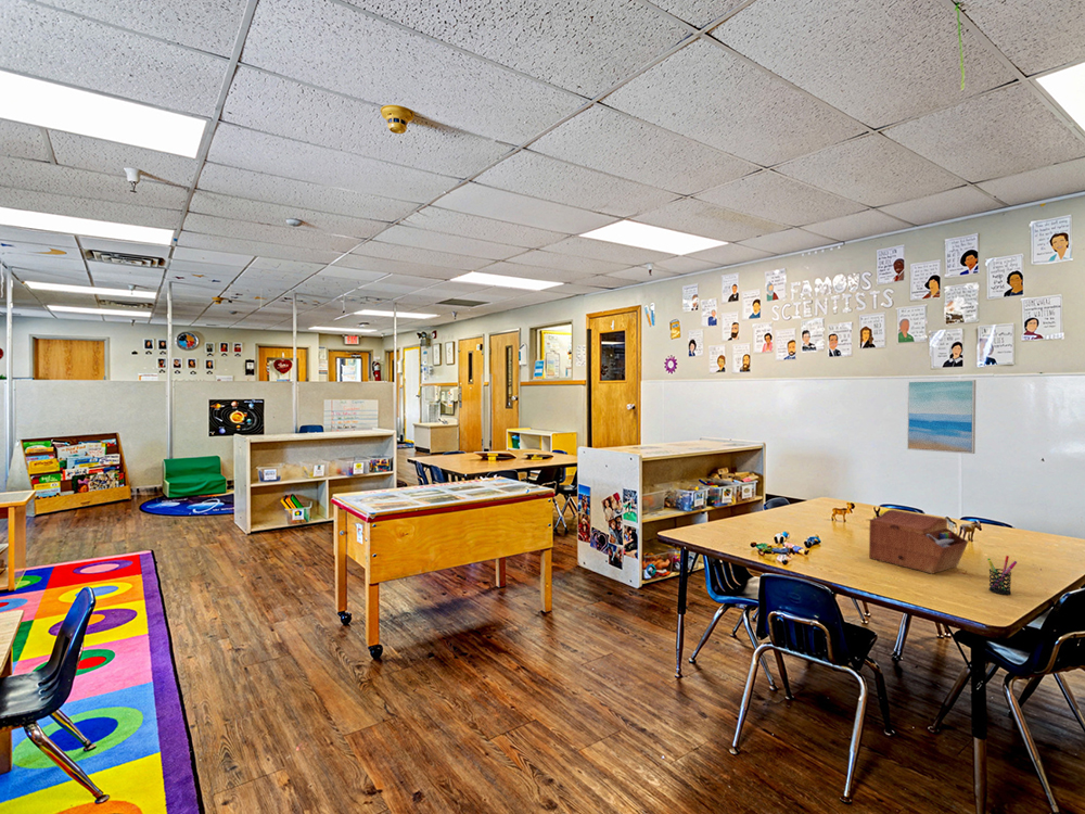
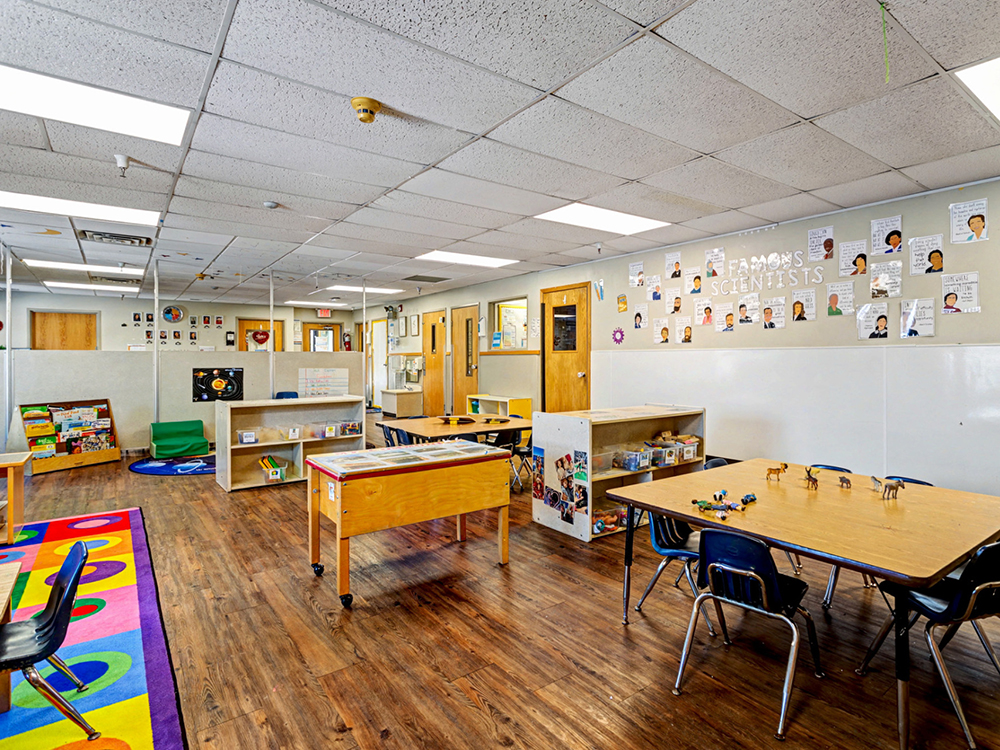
- pen holder (998, 573)
- wall art (940, 416)
- sewing box (916, 540)
